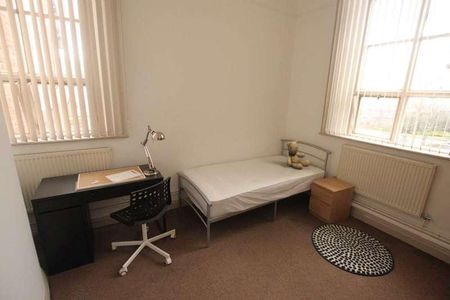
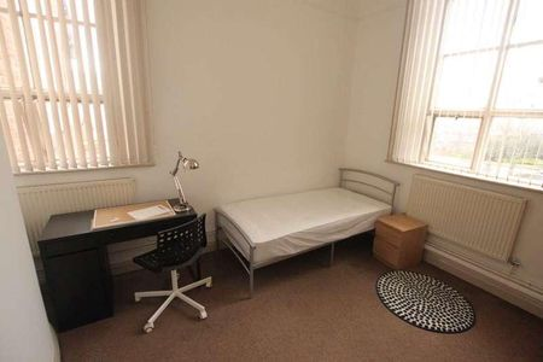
- teddy bear (297, 153)
